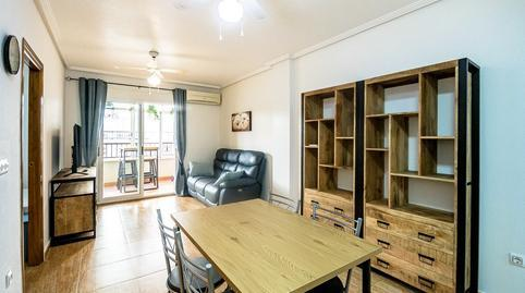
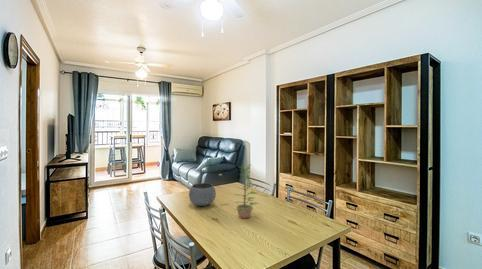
+ plant (246, 189)
+ bowl (202, 194)
